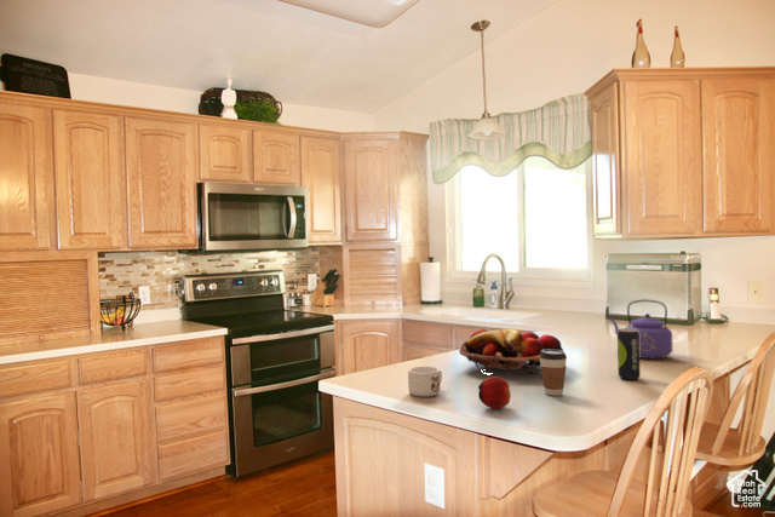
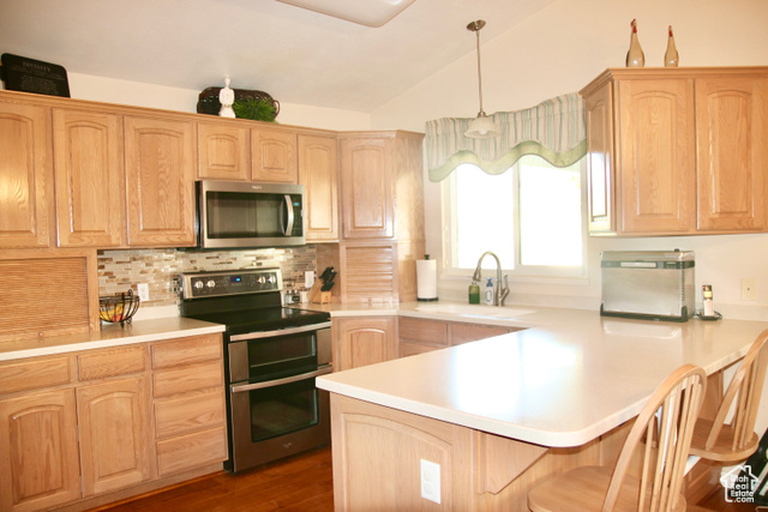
- apple (494, 392)
- kettle (638, 327)
- coffee cup (553, 372)
- beverage can (628, 354)
- mug (427, 380)
- fruit basket (511, 349)
